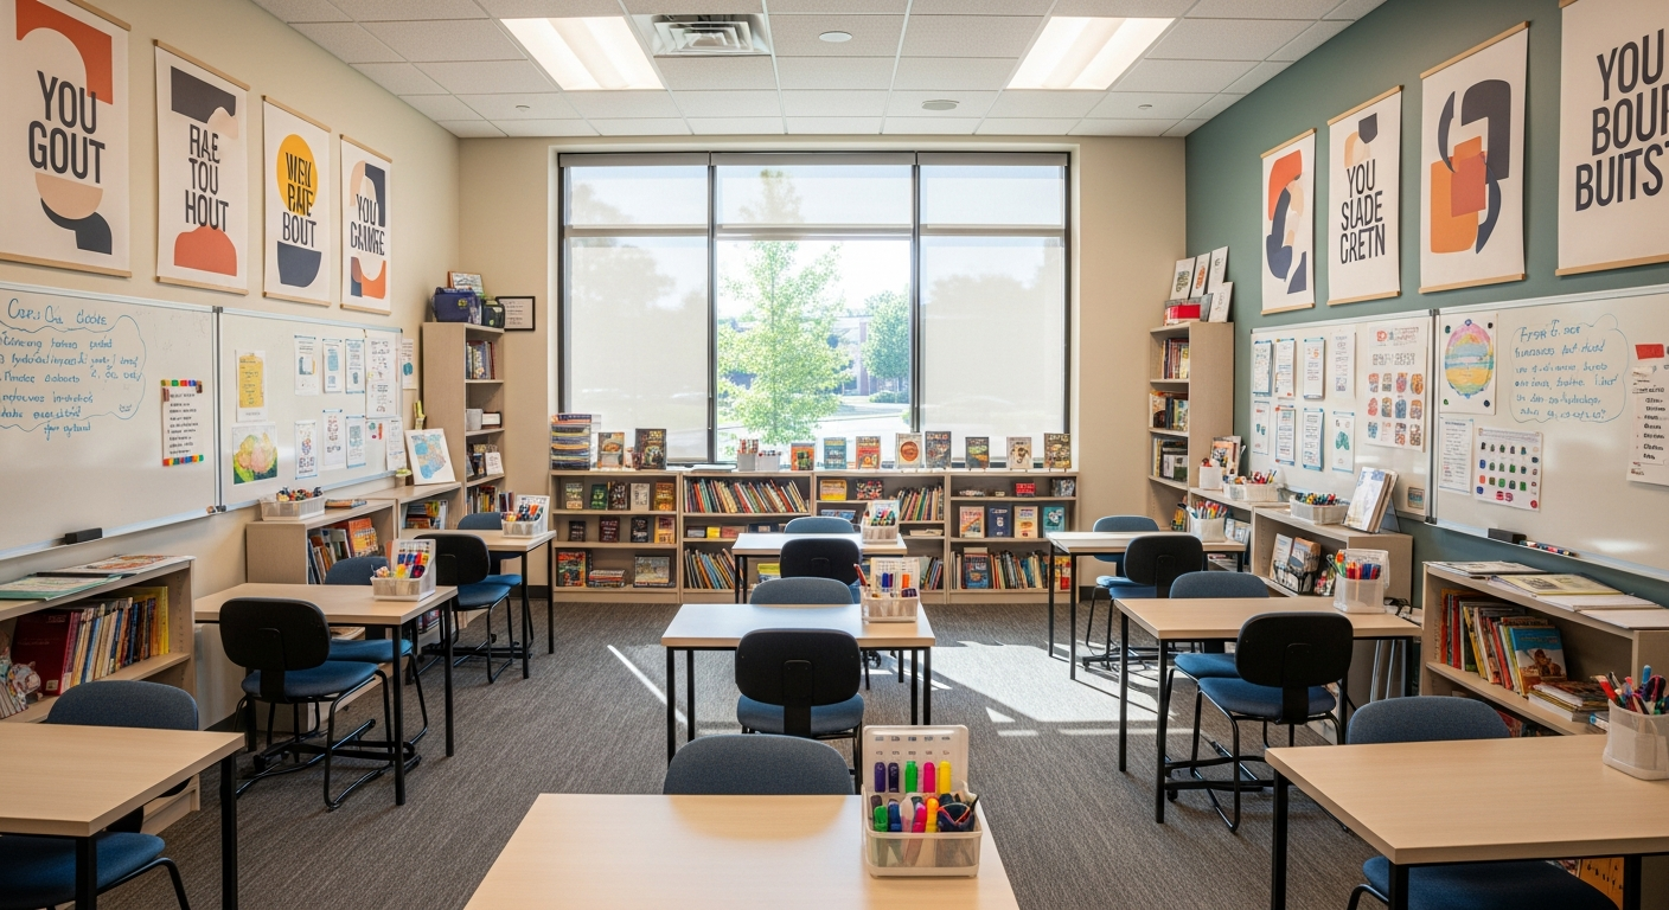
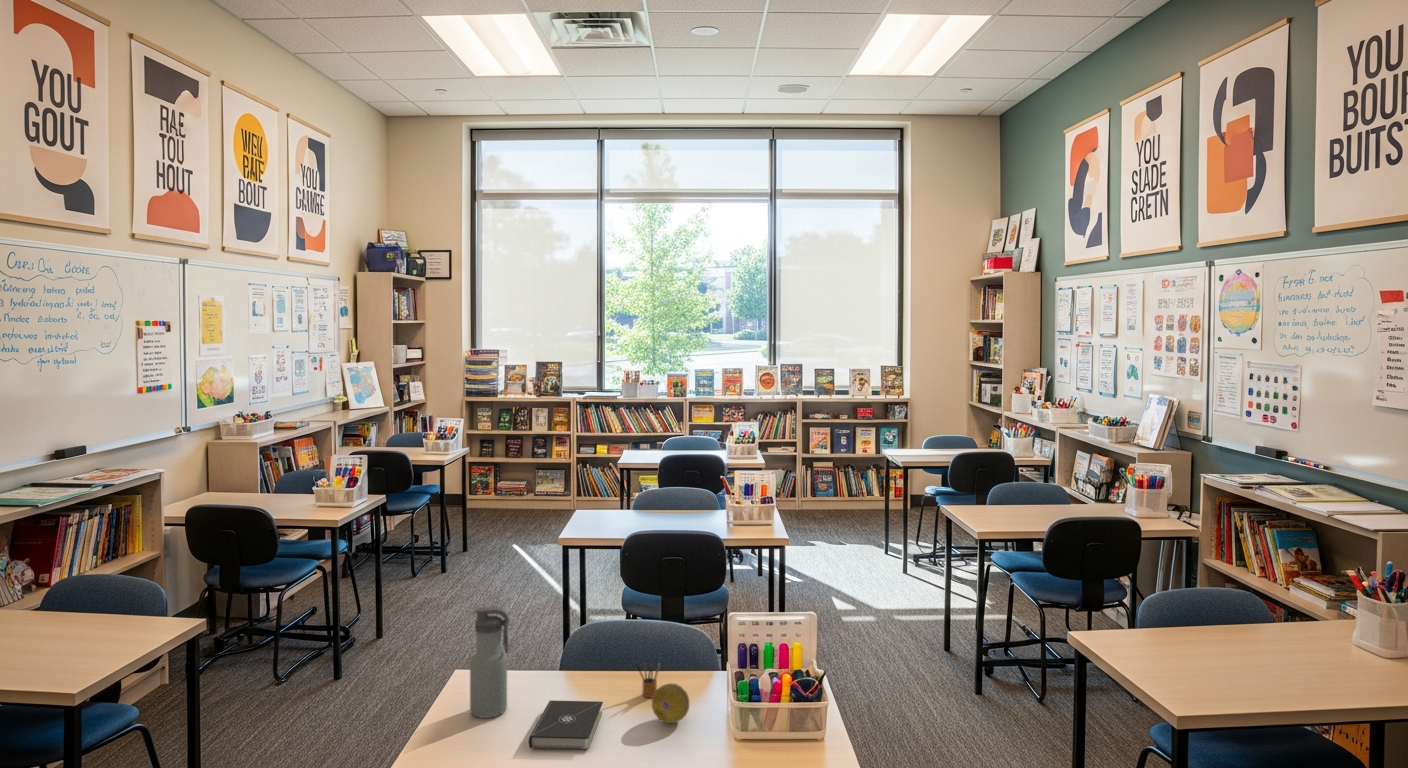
+ water bottle (489, 659)
+ book (567, 723)
+ fruit (670, 703)
+ pencil box (648, 677)
